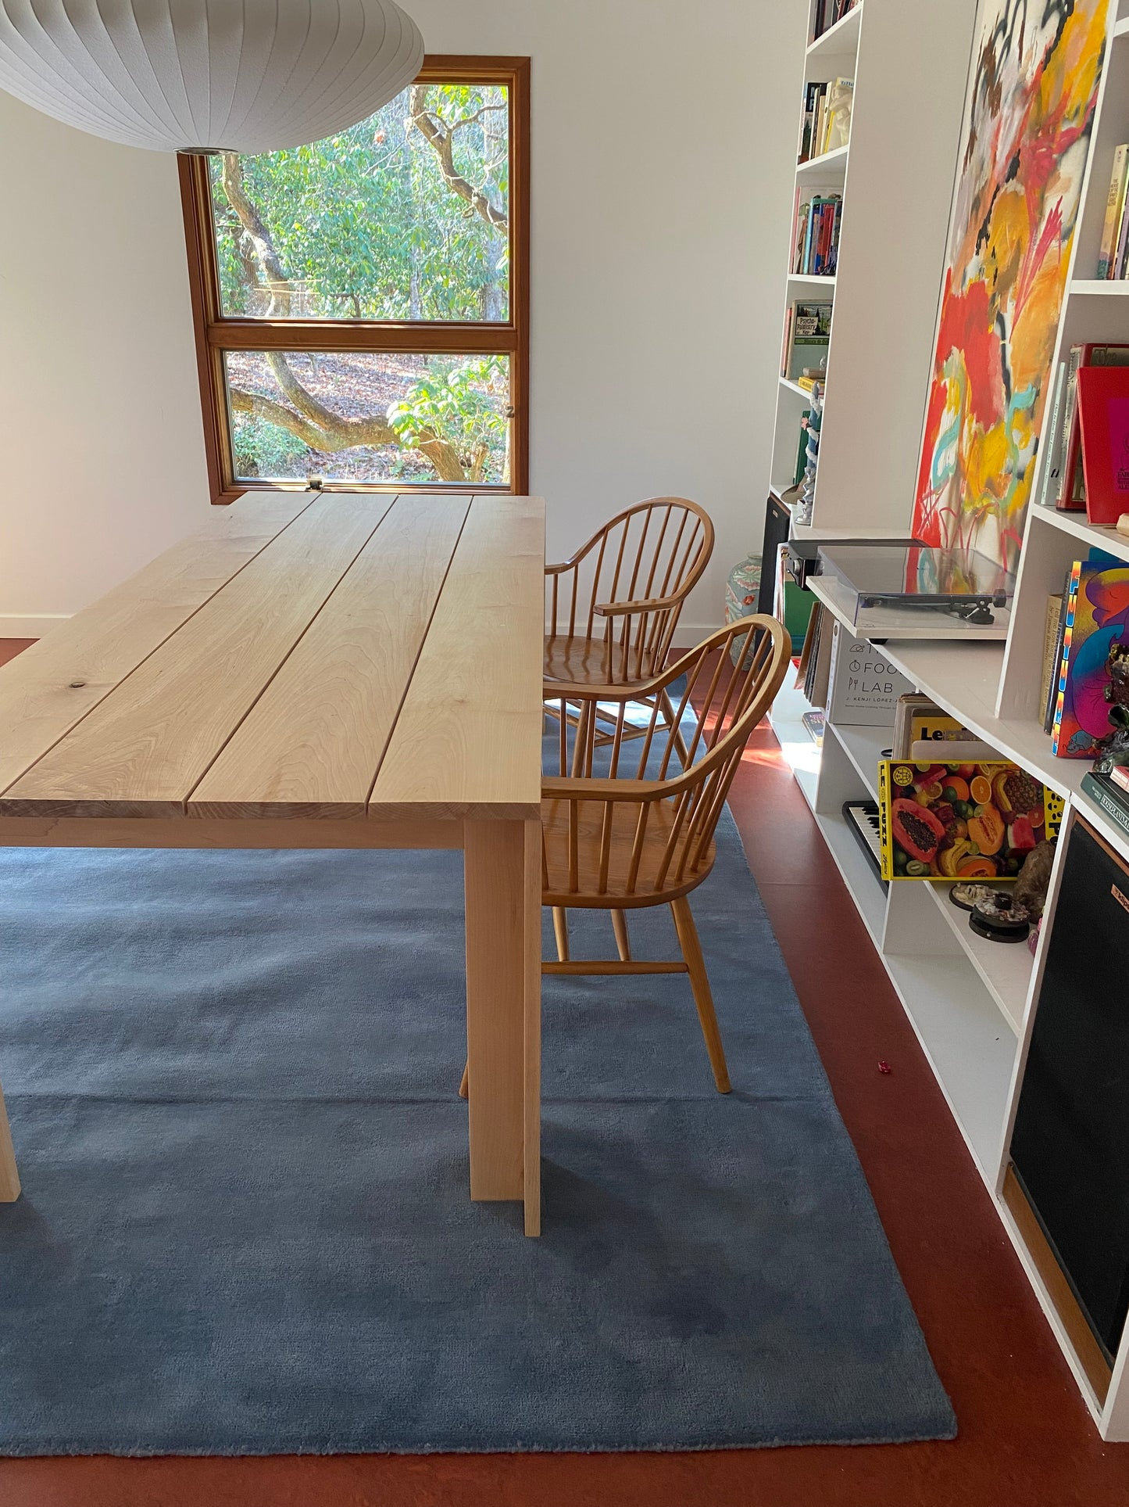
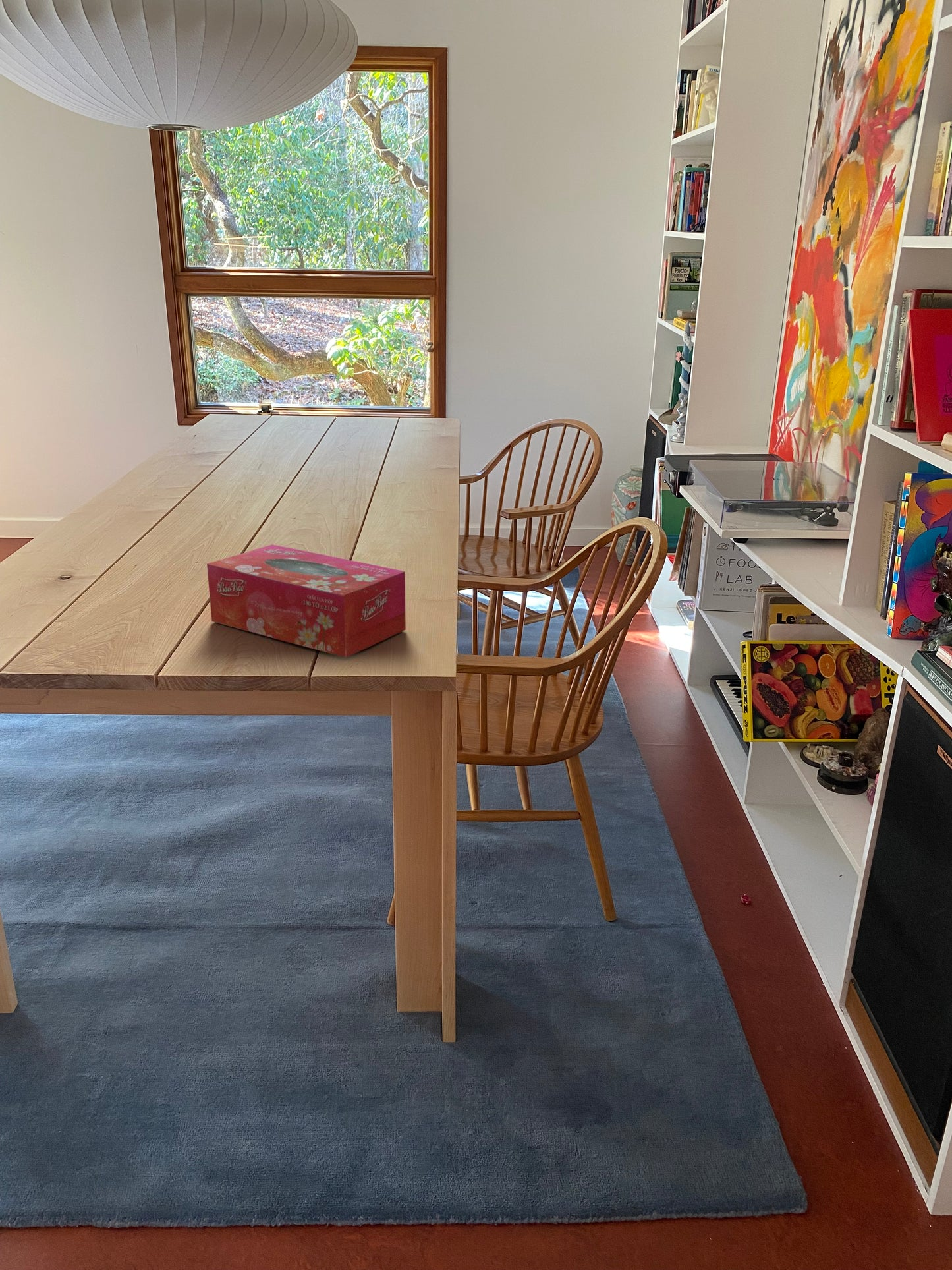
+ tissue box (306, 596)
